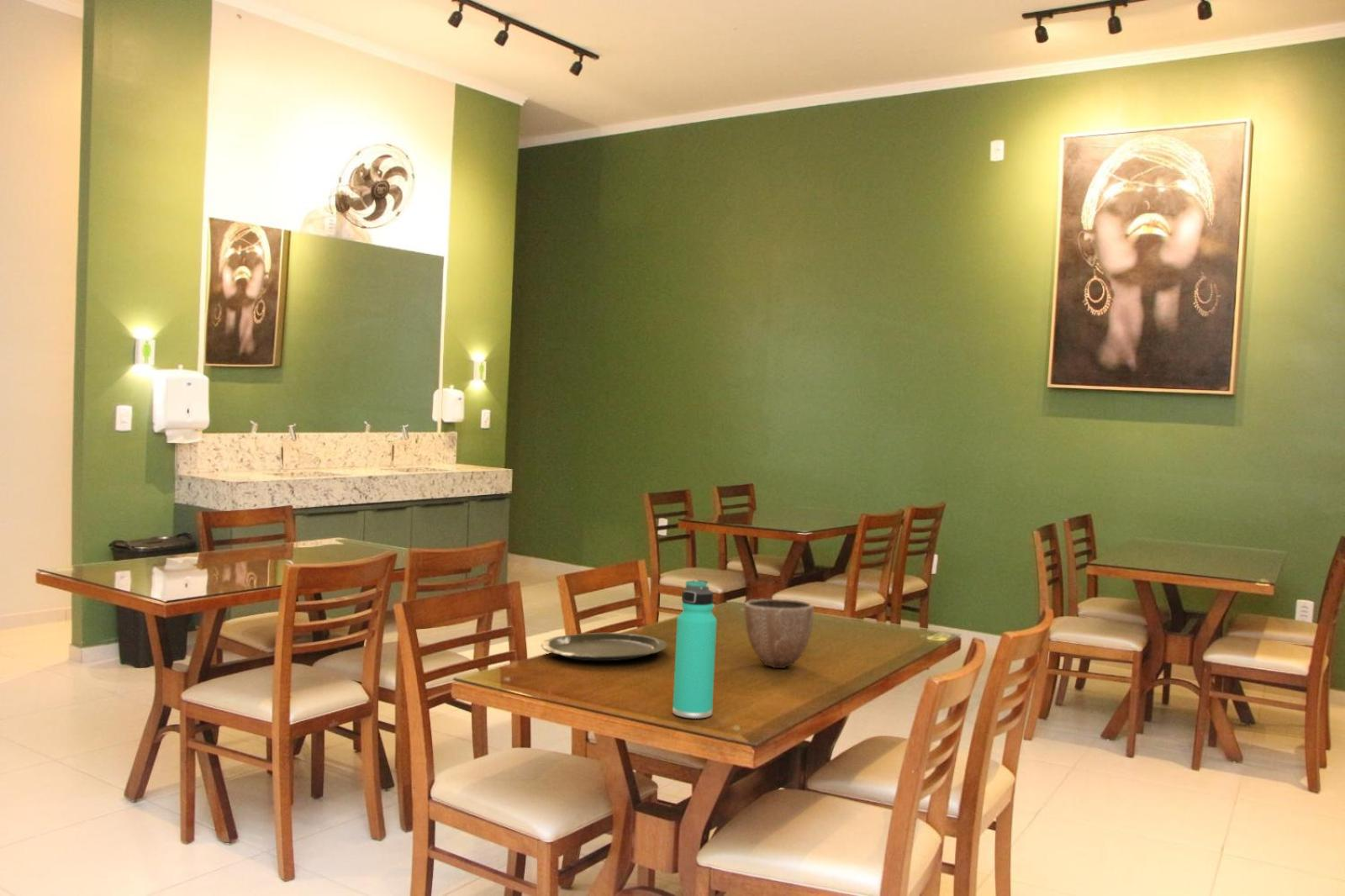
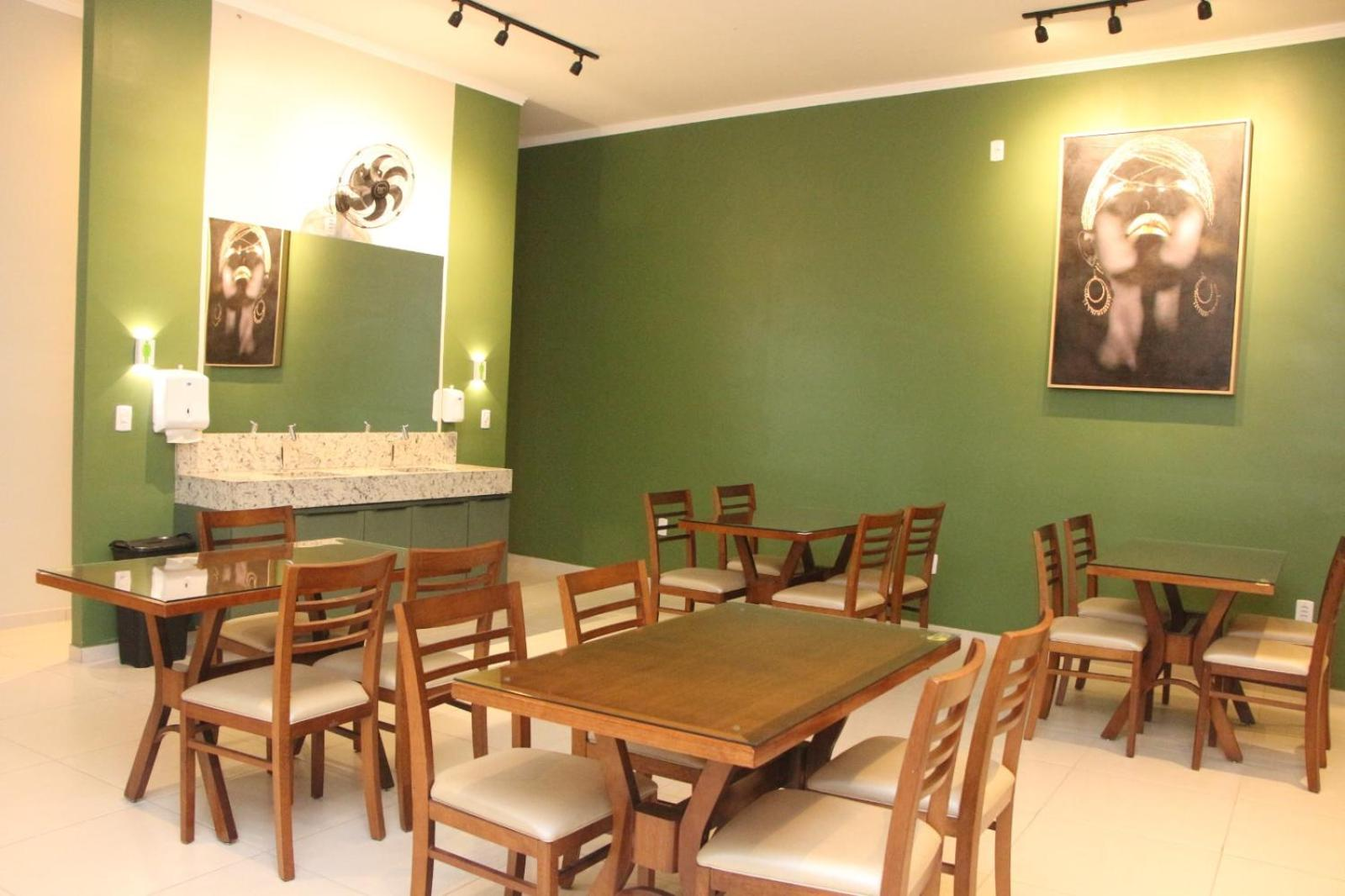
- thermos bottle (695, 646)
- decorative bowl (778, 634)
- plate (604, 646)
